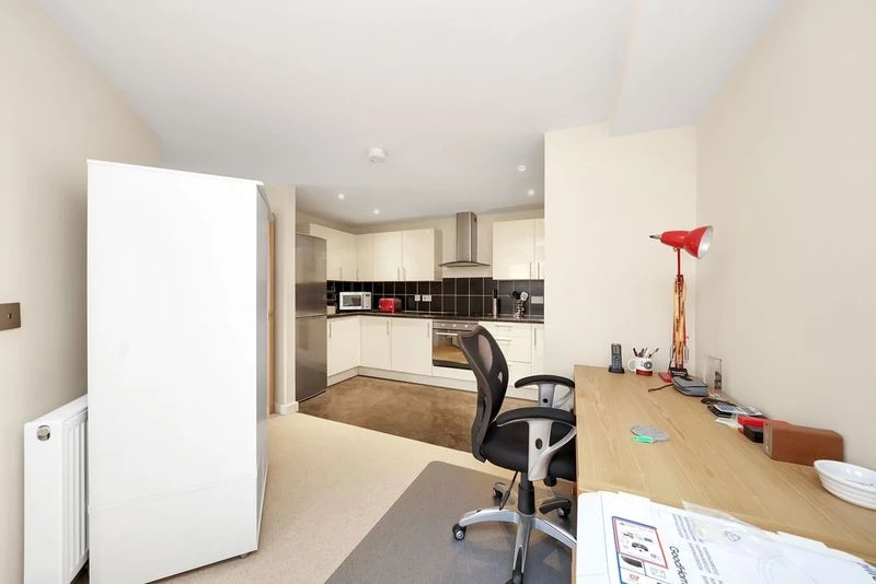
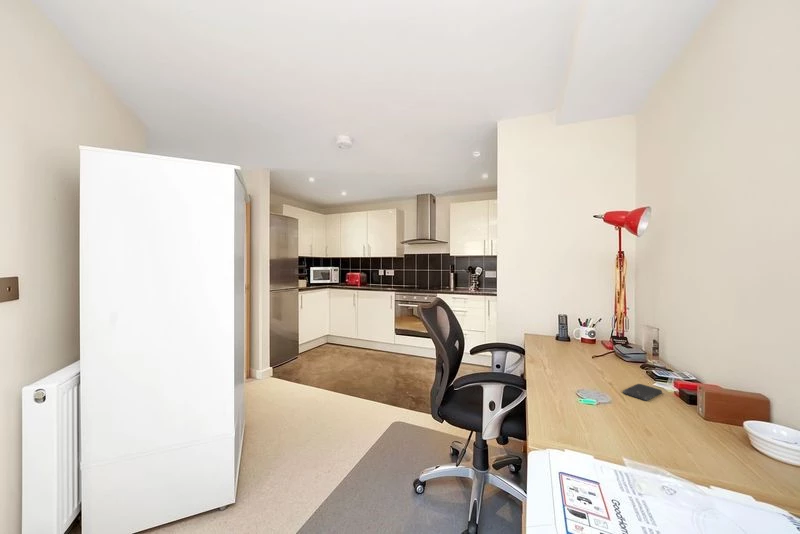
+ smartphone (642, 391)
